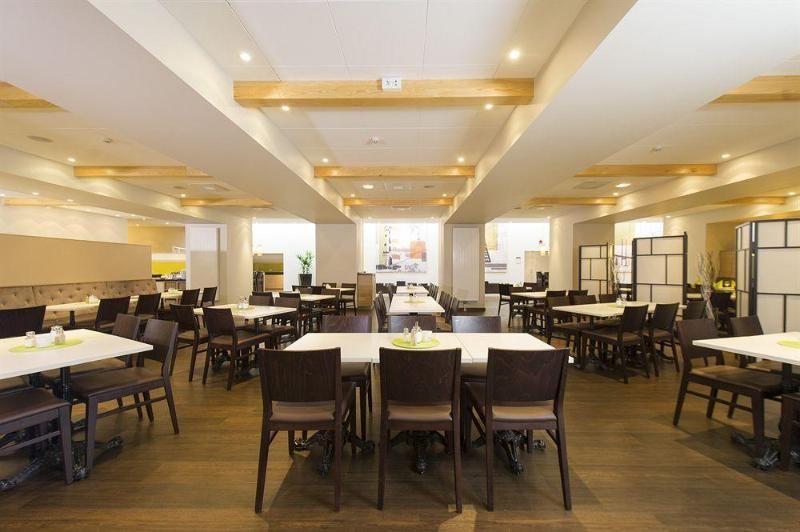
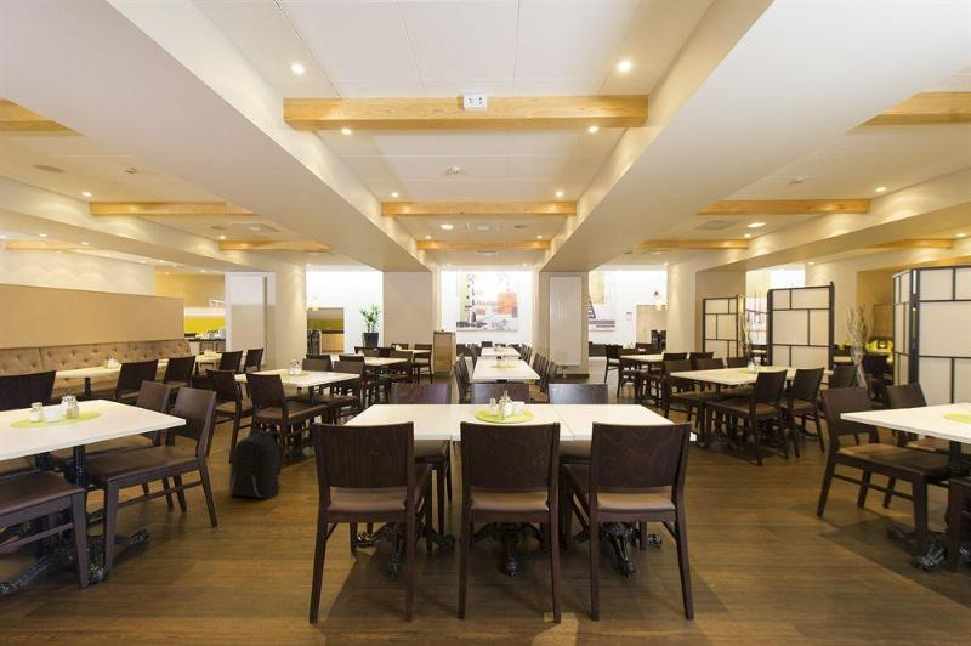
+ backpack (257, 460)
